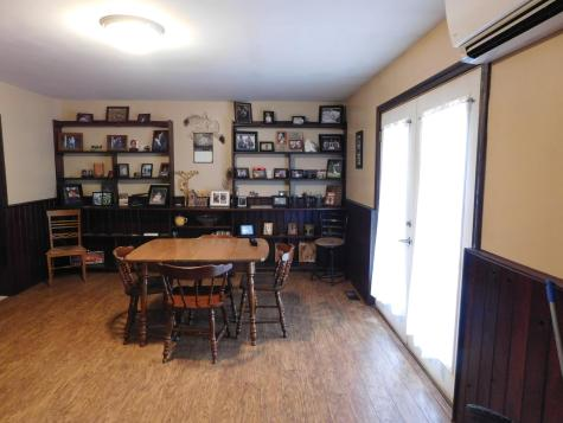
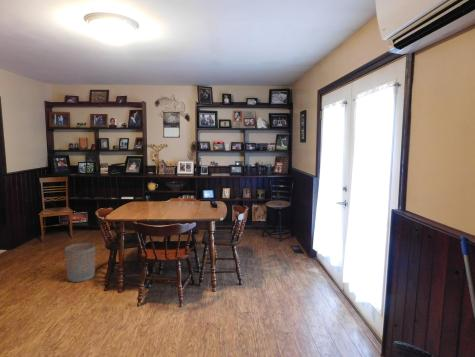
+ waste bin (80, 262)
